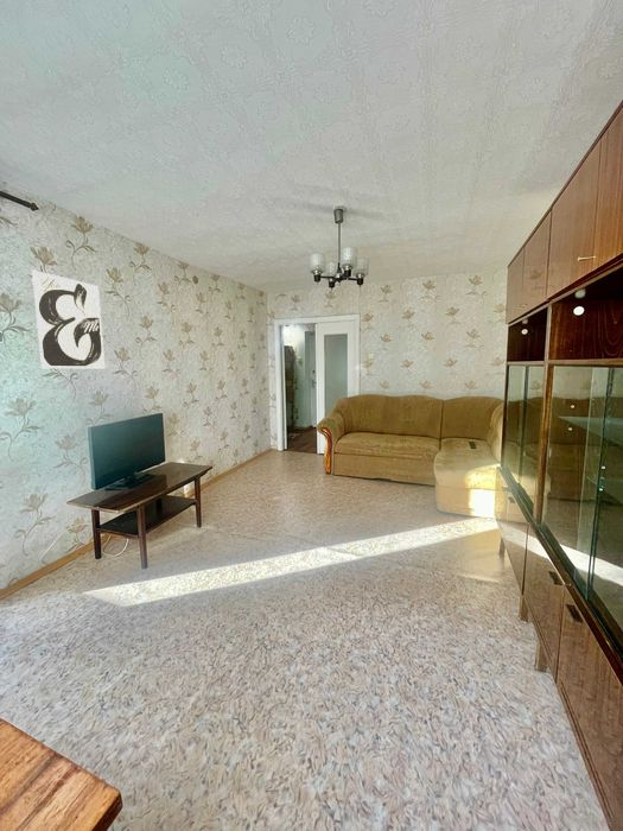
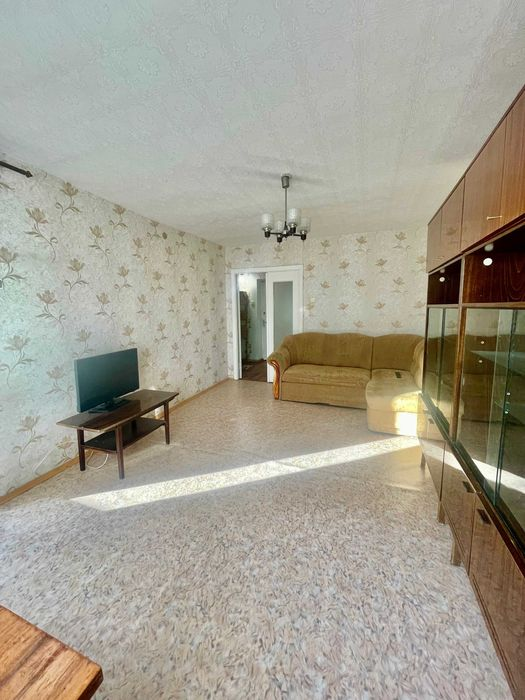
- wall art (71, 324)
